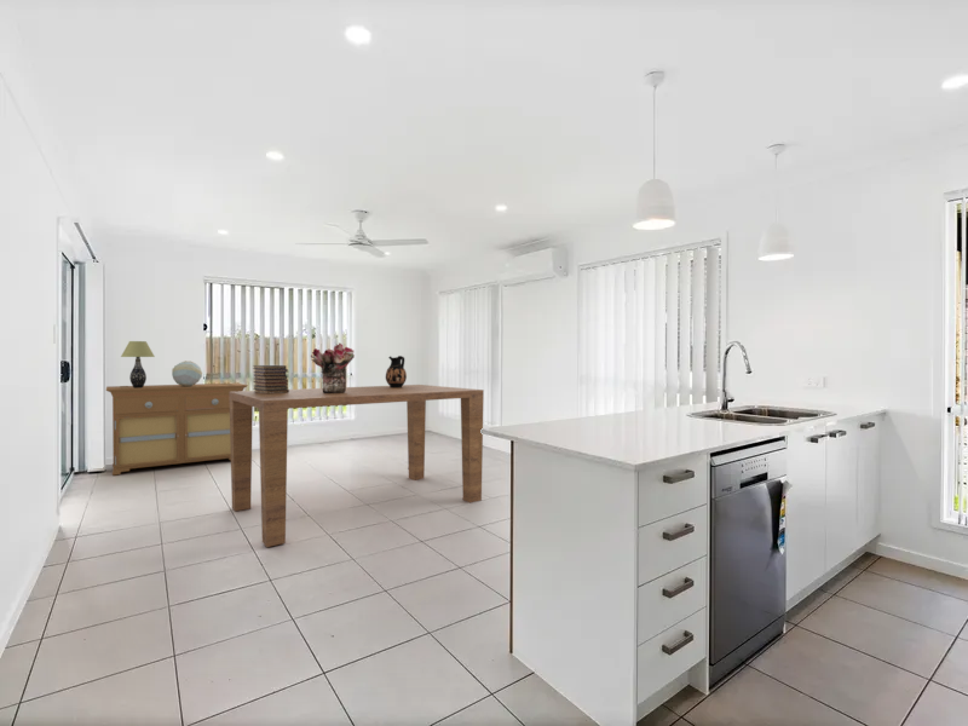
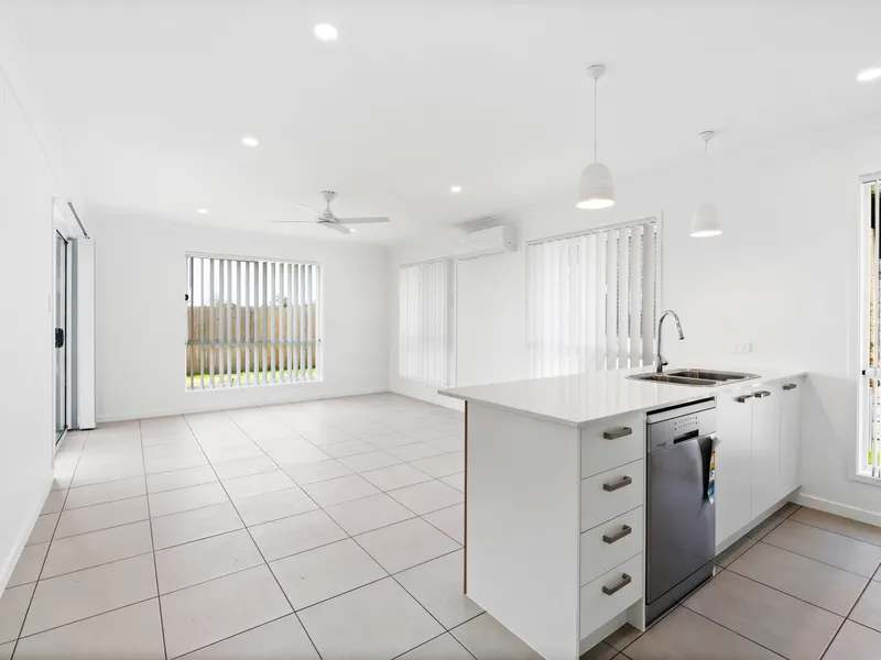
- bouquet (333, 367)
- table lamp (138, 363)
- sideboard (179, 424)
- ceramic jug (396, 370)
- table (351, 404)
- book stack (270, 379)
- decorative sculpture (186, 373)
